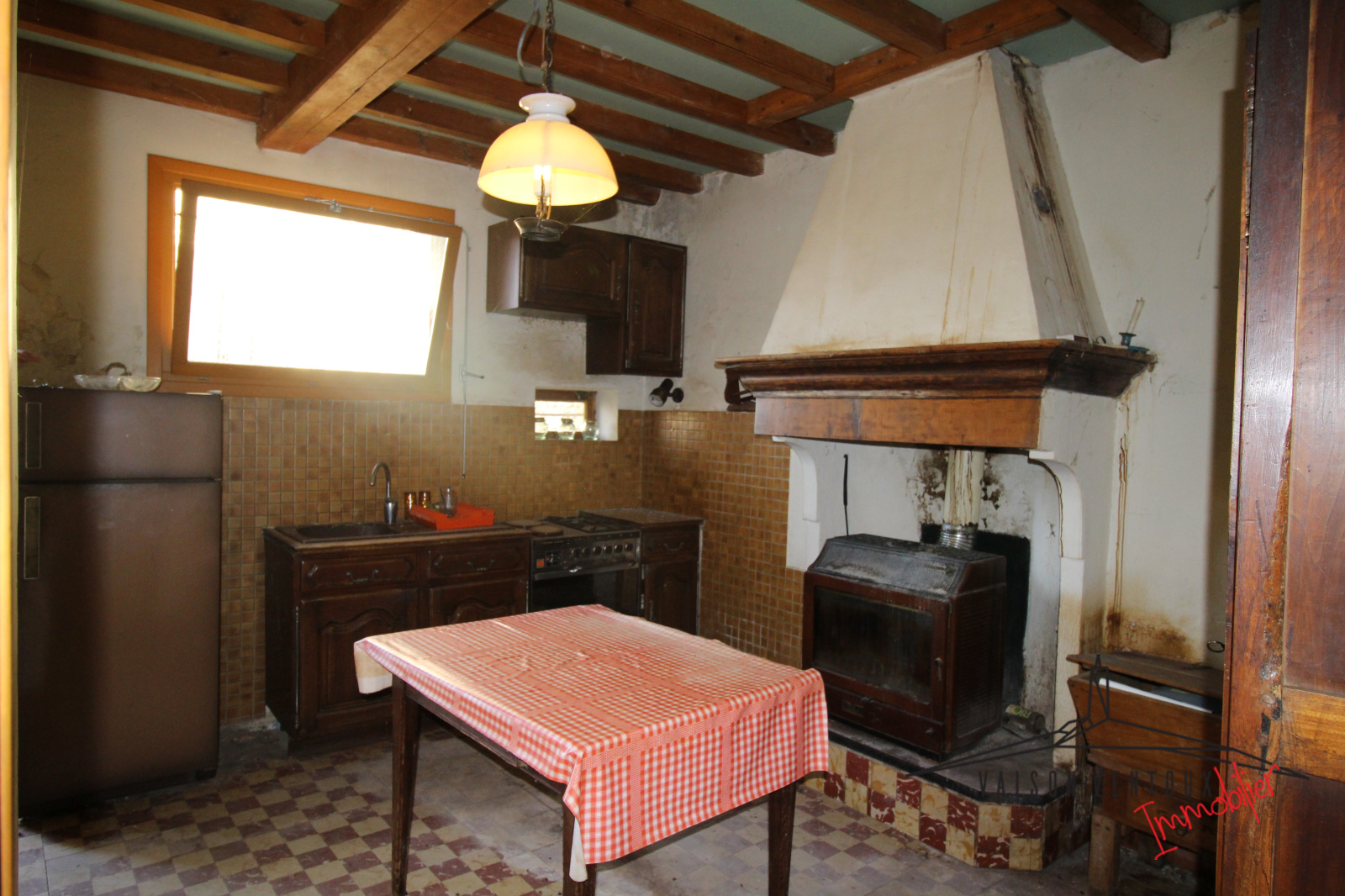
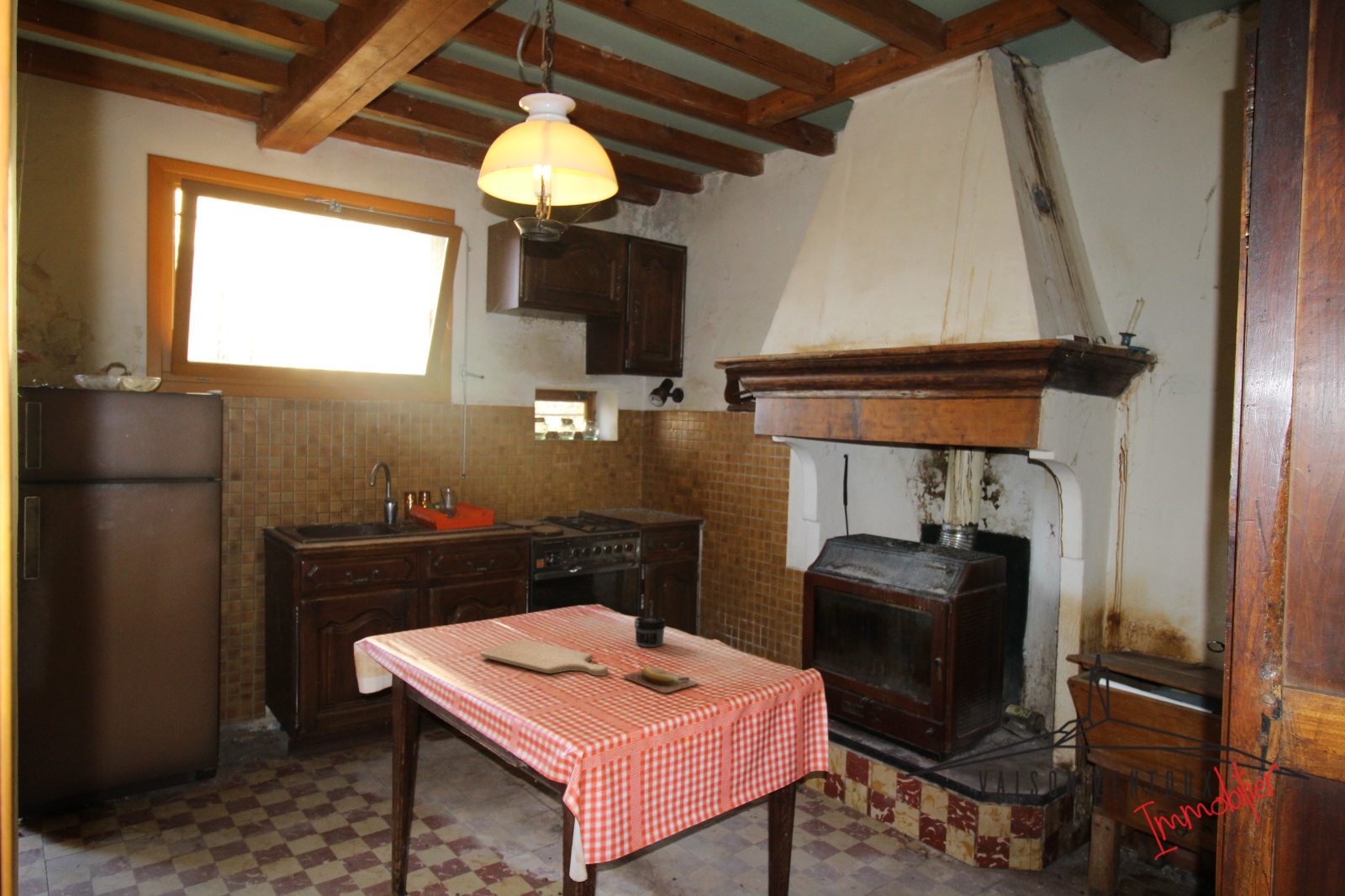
+ chopping board (551, 658)
+ banana (659, 675)
+ jar (649, 631)
